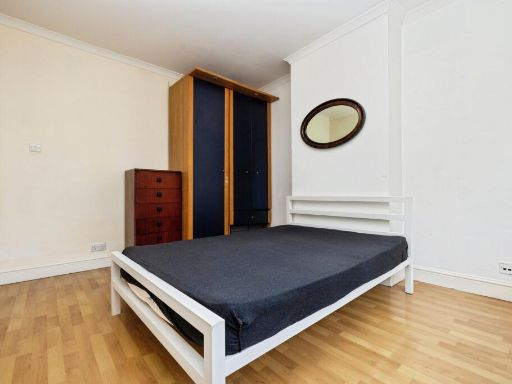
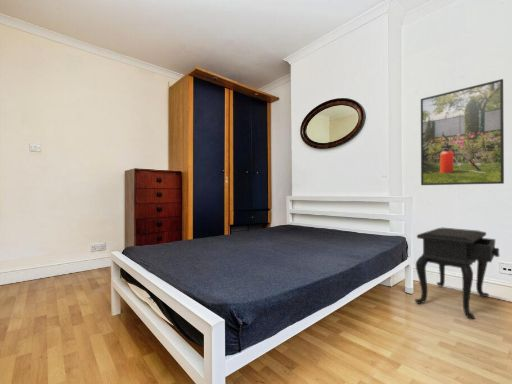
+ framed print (458, 137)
+ side table (459, 266)
